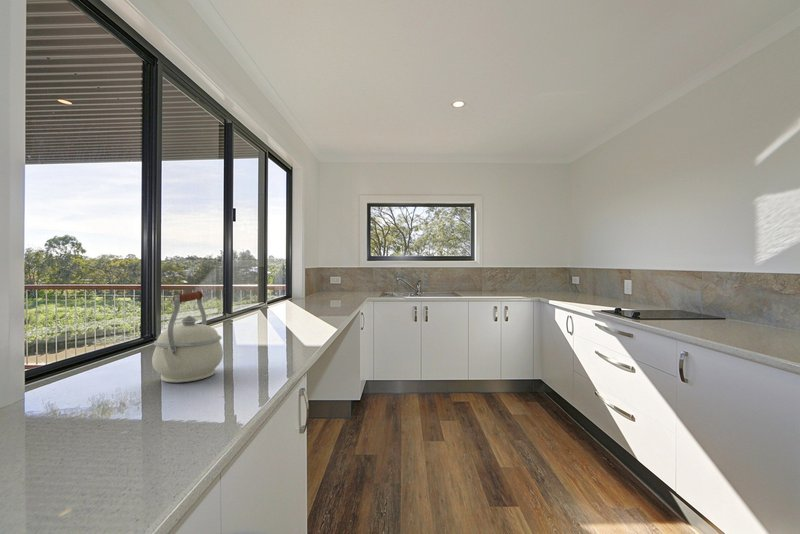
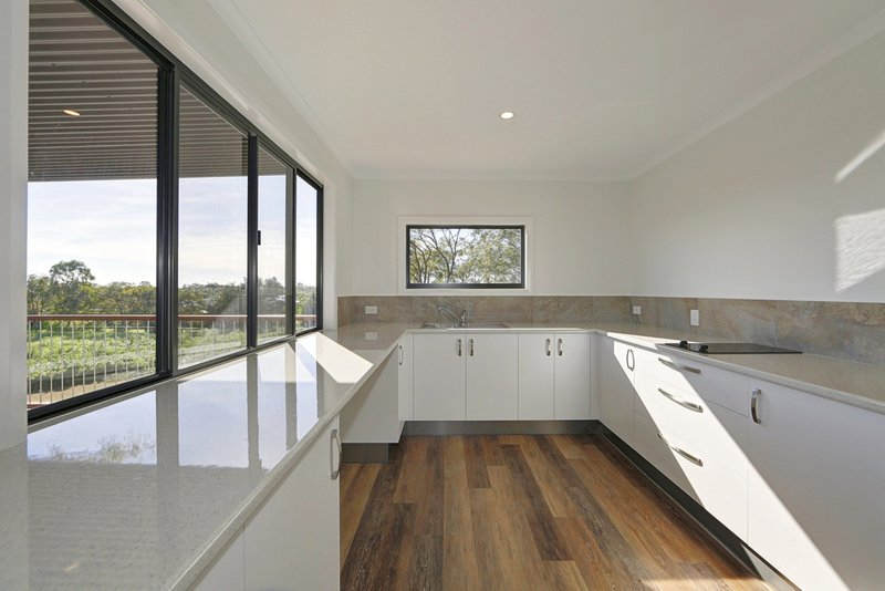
- kettle (186, 335)
